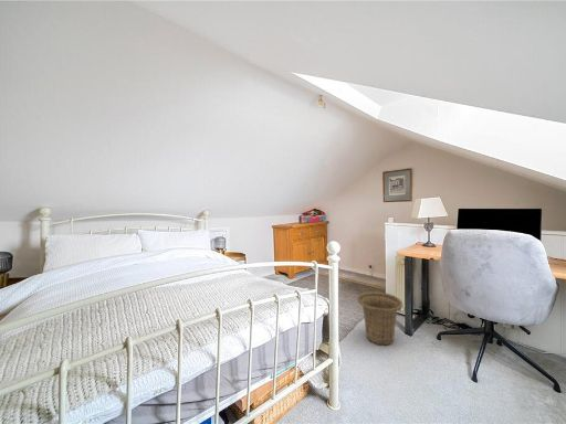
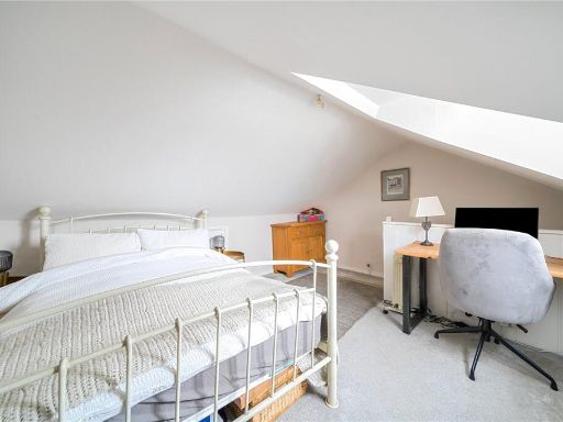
- basket (379, 318)
